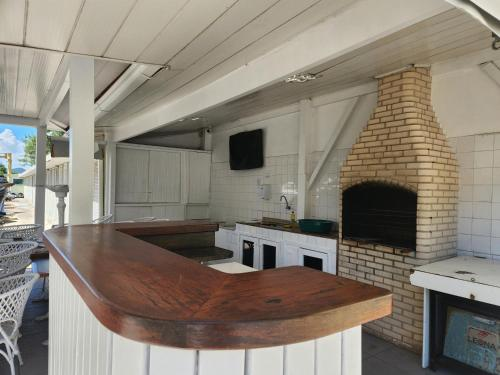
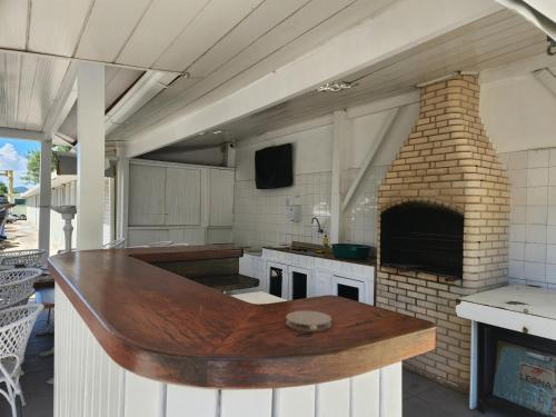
+ coaster (308, 320)
